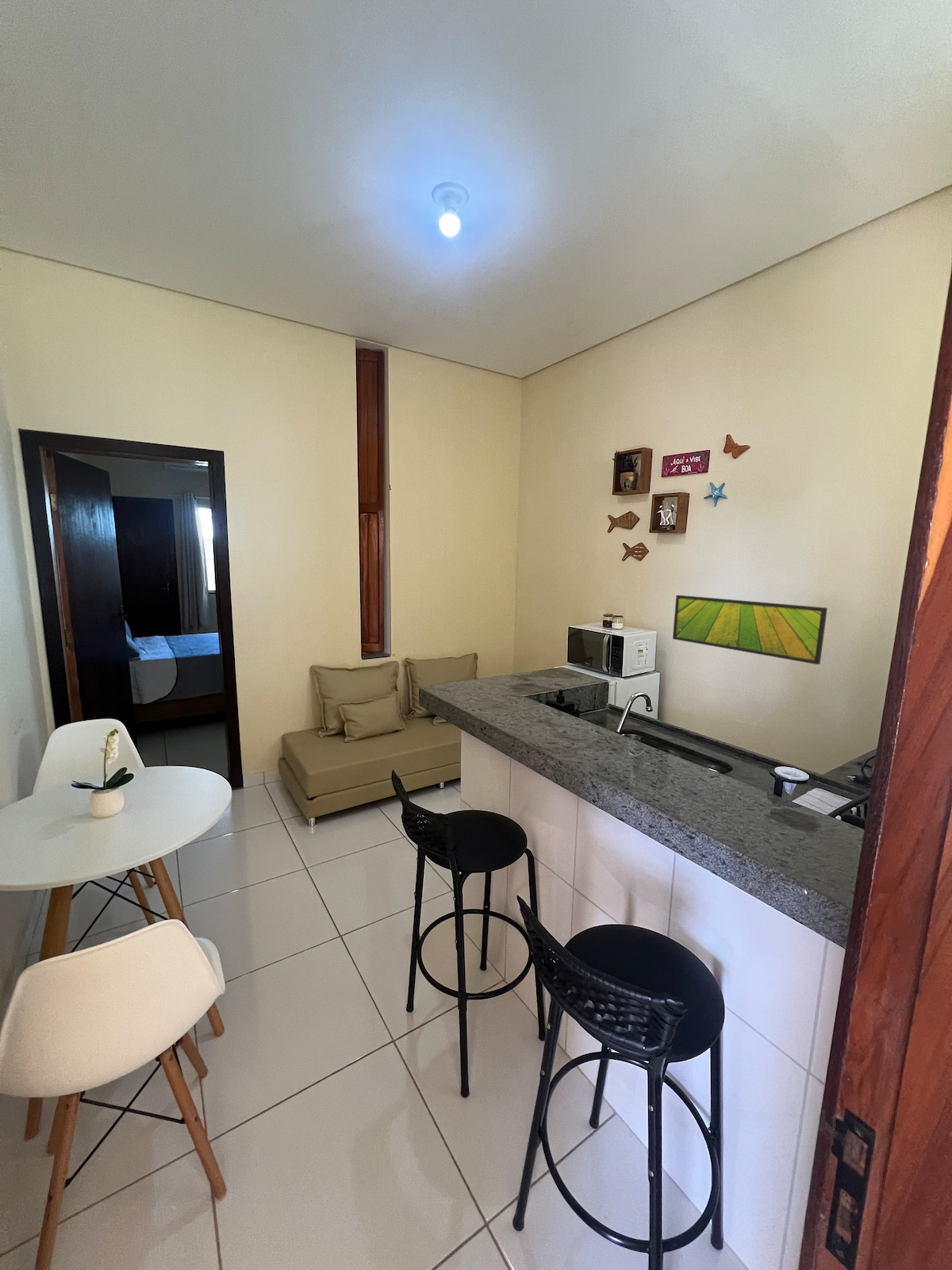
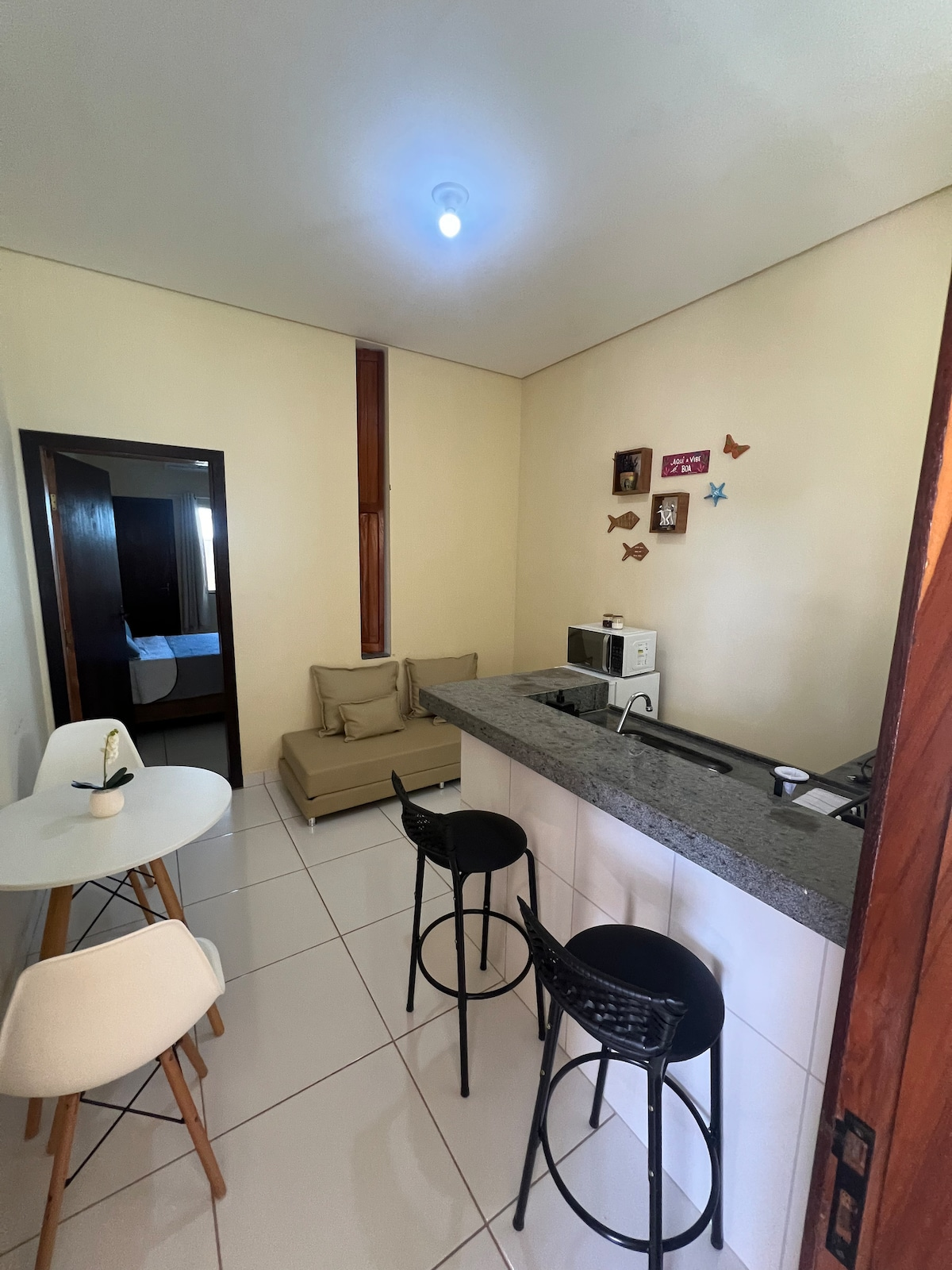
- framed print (739, 625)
